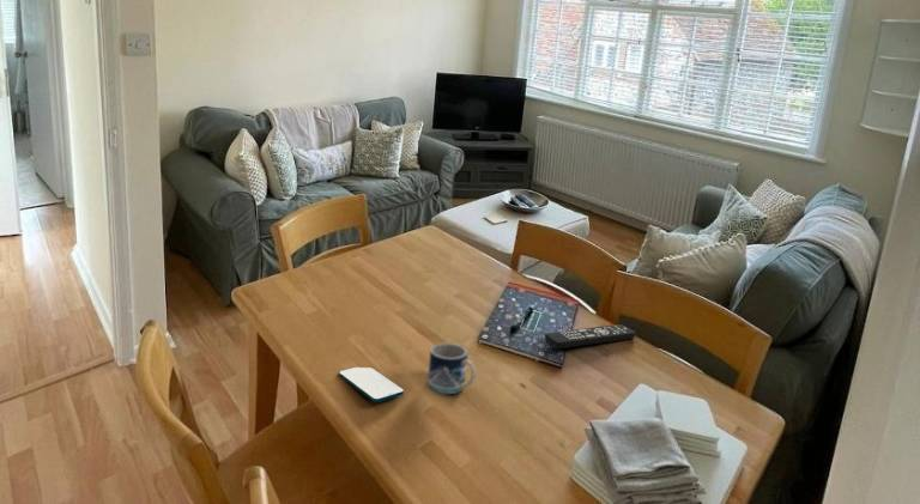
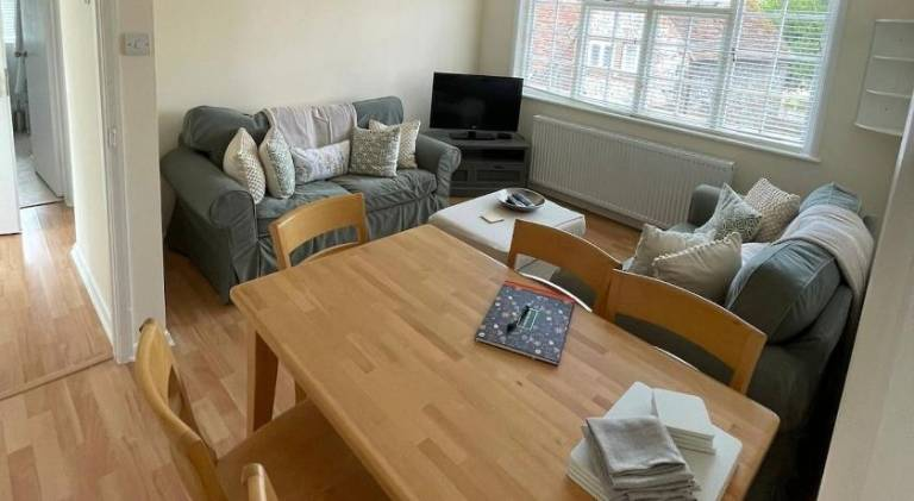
- mug (453, 370)
- remote control (591, 336)
- smartphone (370, 382)
